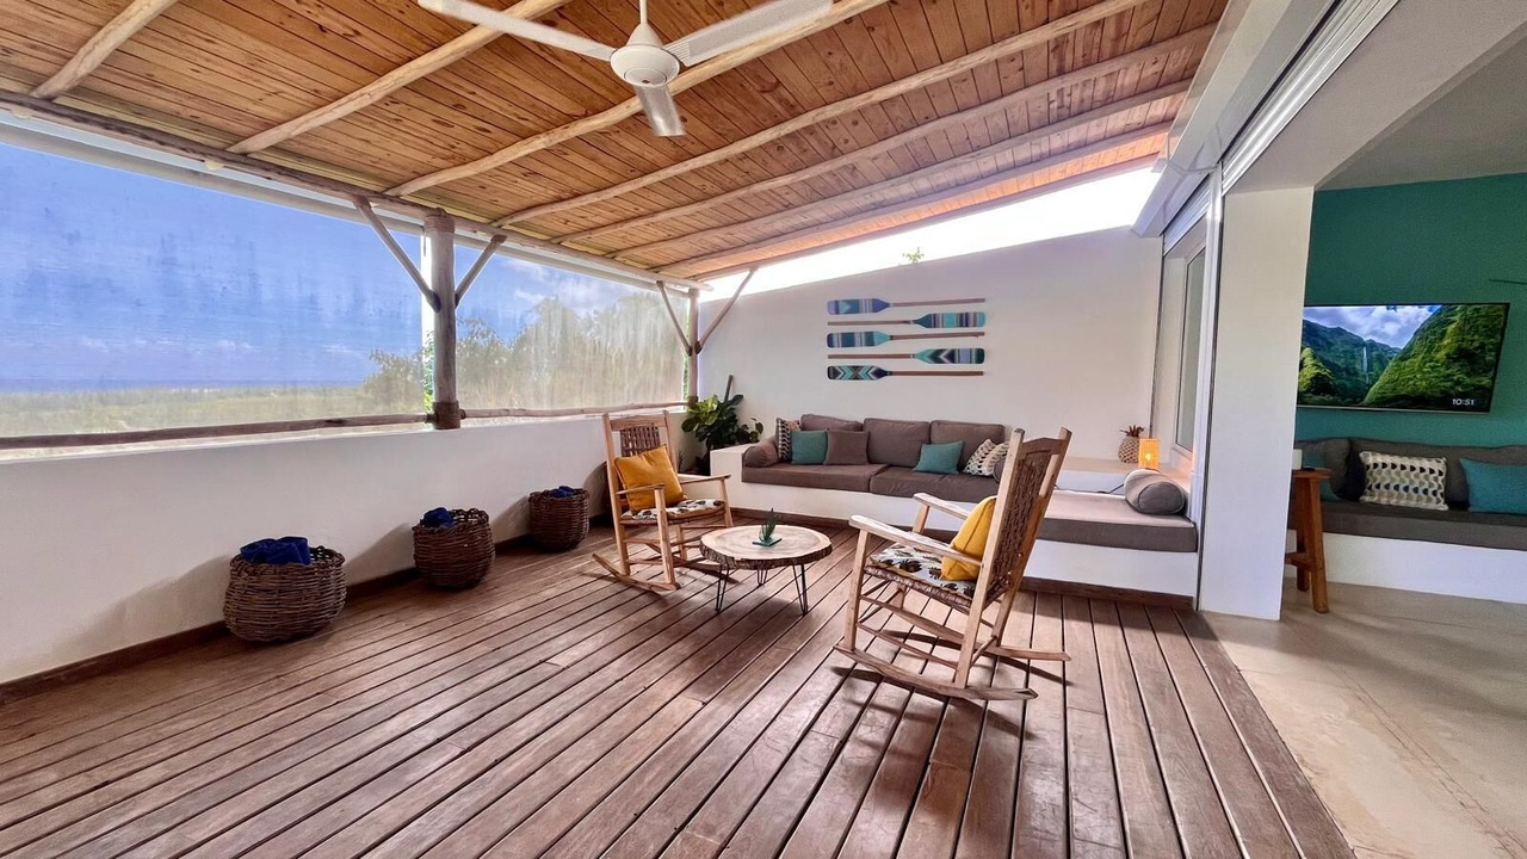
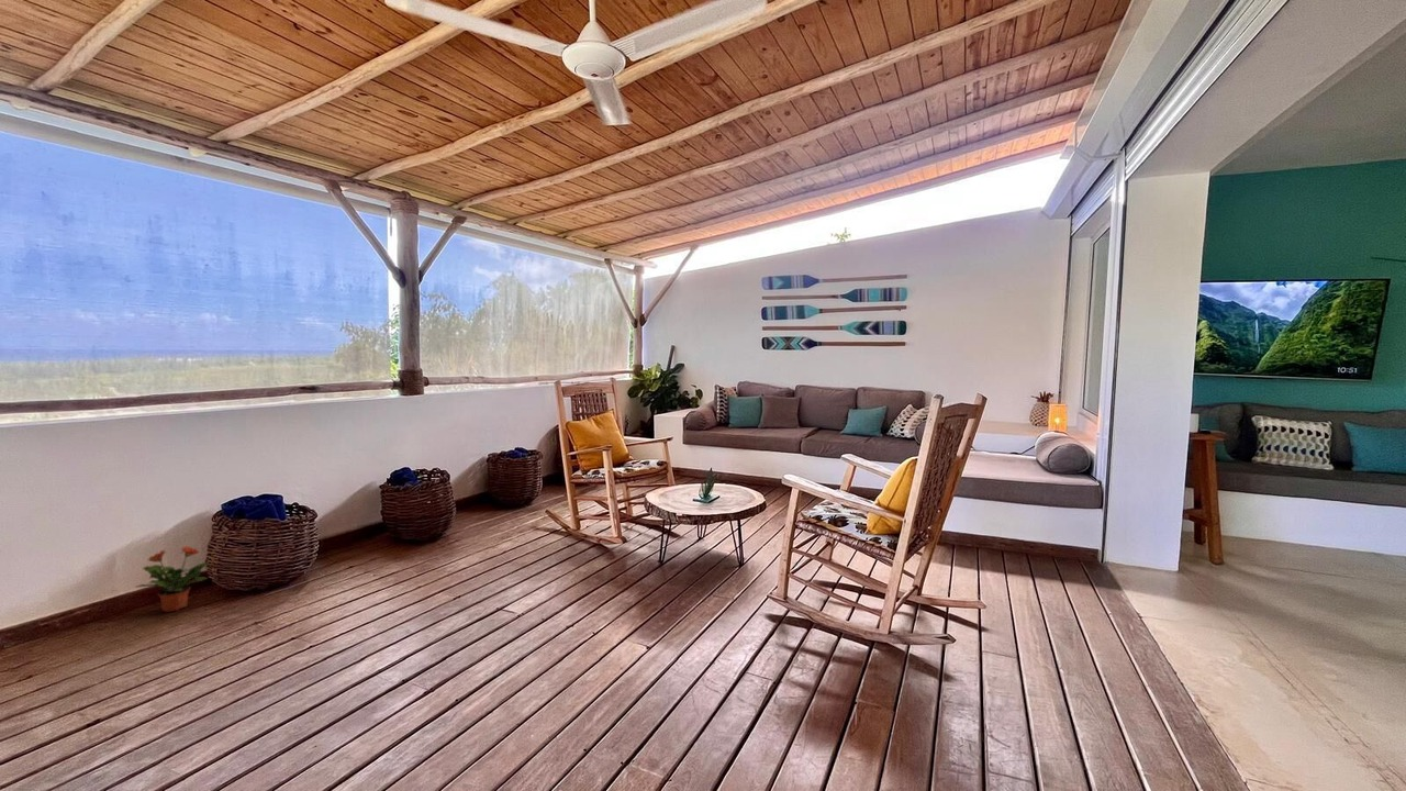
+ potted plant (174, 578)
